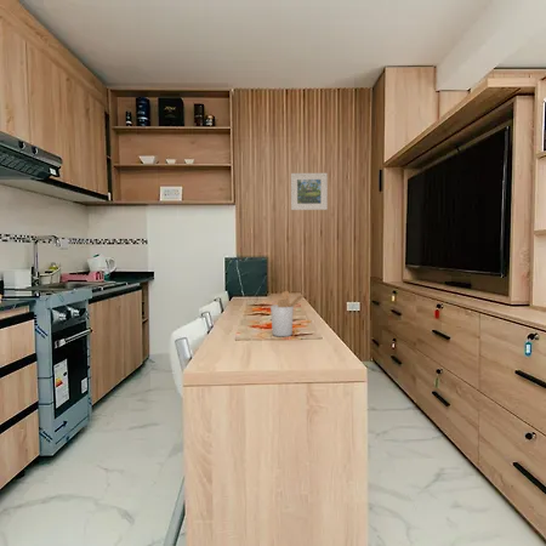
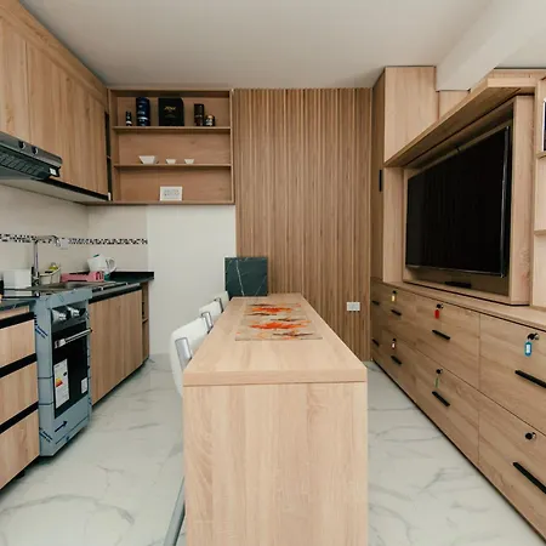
- utensil holder (288, 313)
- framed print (308, 190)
